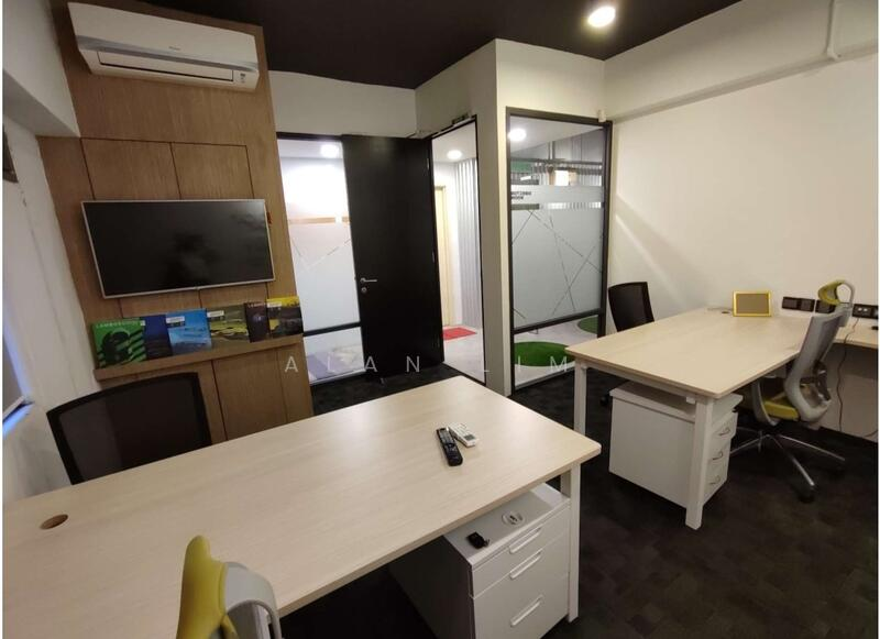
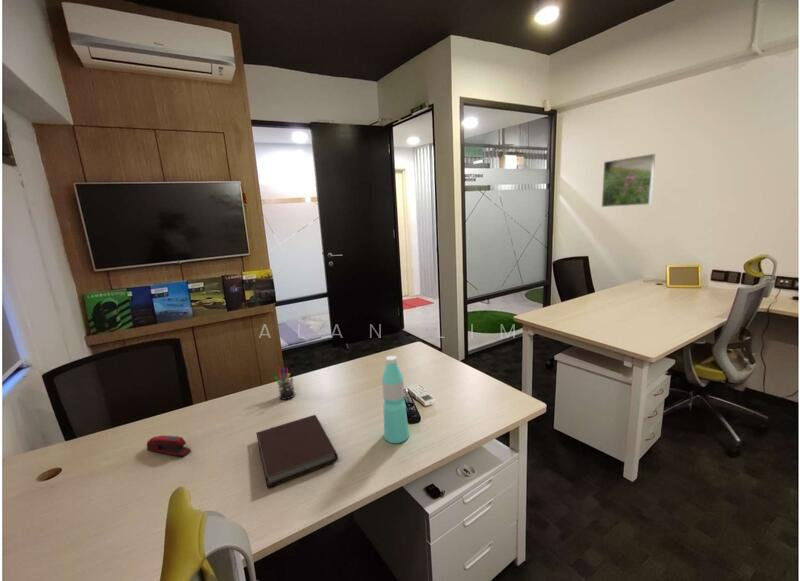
+ notebook (294, 446)
+ stapler (166, 443)
+ water bottle (393, 397)
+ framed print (626, 182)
+ pen holder (283, 382)
